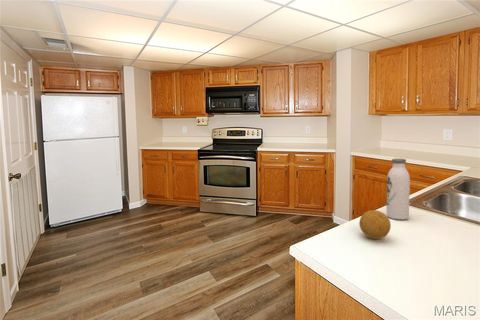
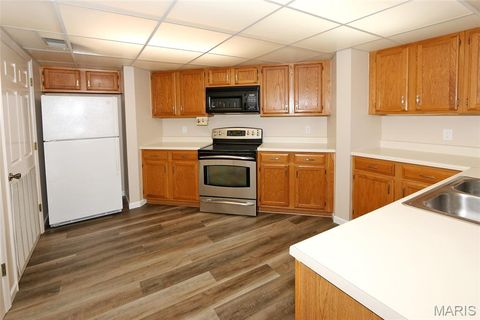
- fruit (374, 224)
- water bottle (398, 188)
